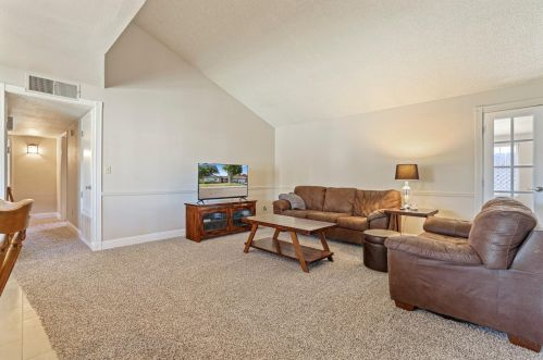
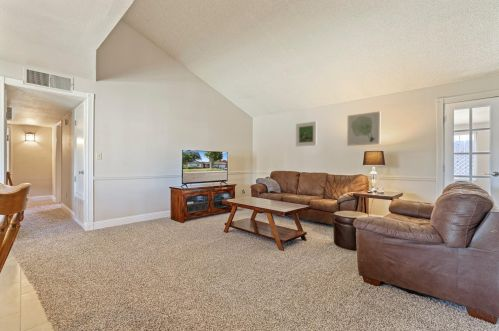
+ wall art (363, 129)
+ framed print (306, 134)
